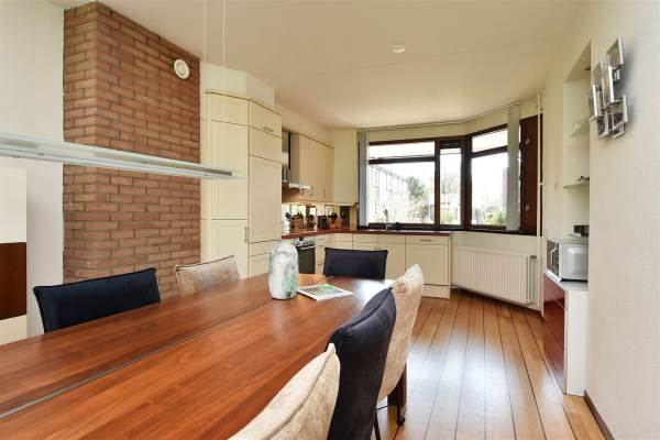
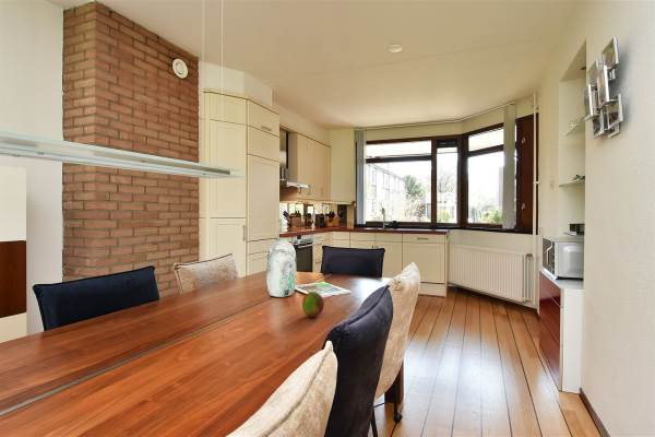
+ fruit (312, 304)
